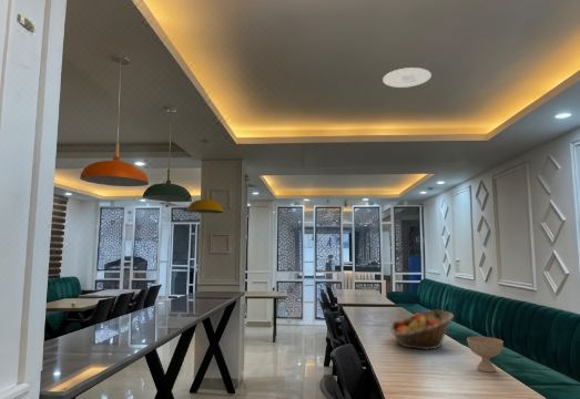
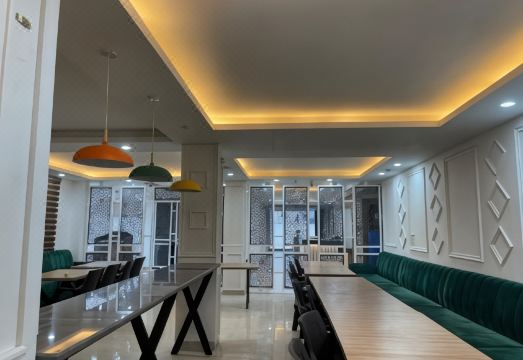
- fruit basket (421, 327)
- recessed light (406, 75)
- bowl (485, 355)
